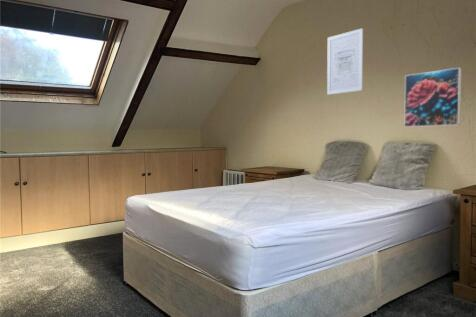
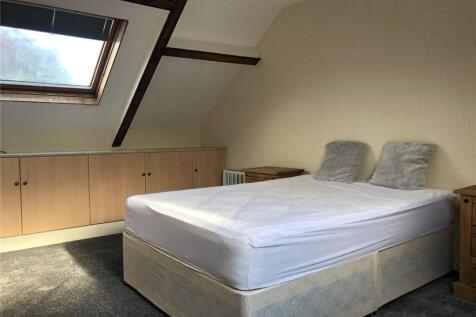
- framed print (431, 99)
- wall art (344, 63)
